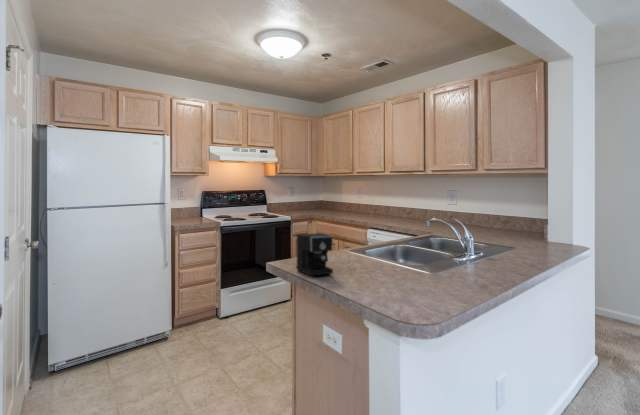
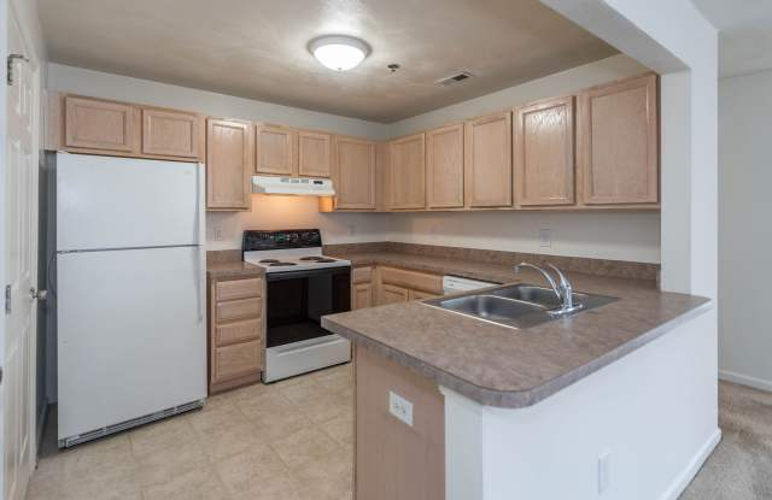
- coffee maker (331, 250)
